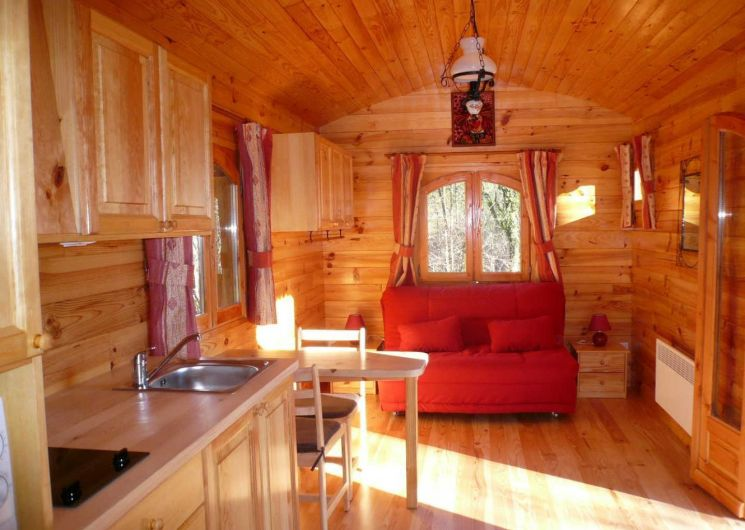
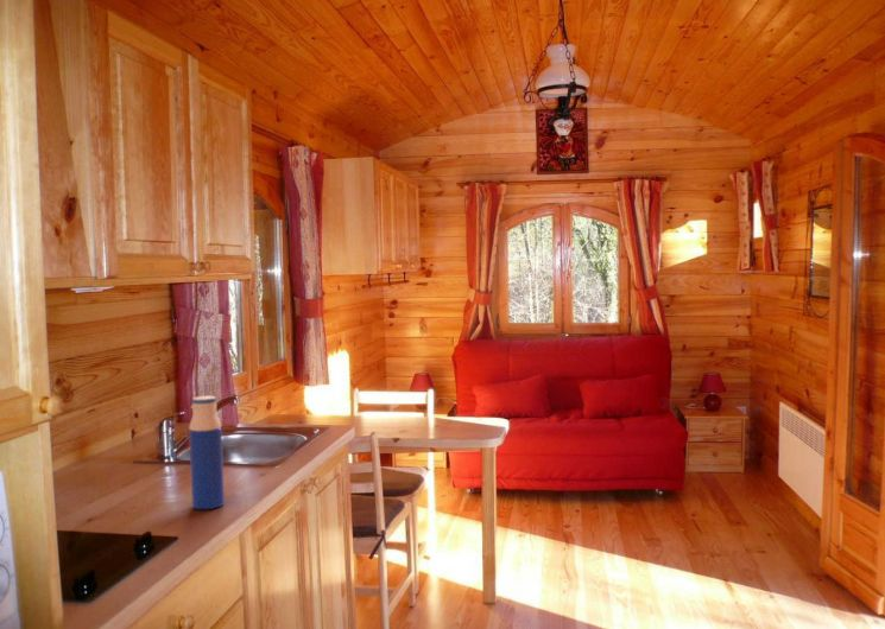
+ water bottle (206, 451)
